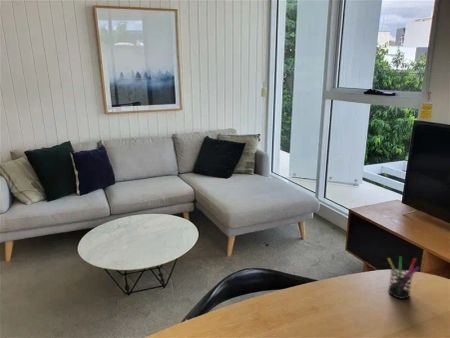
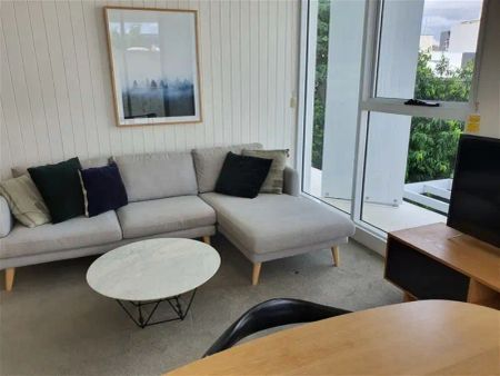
- pen holder (402, 274)
